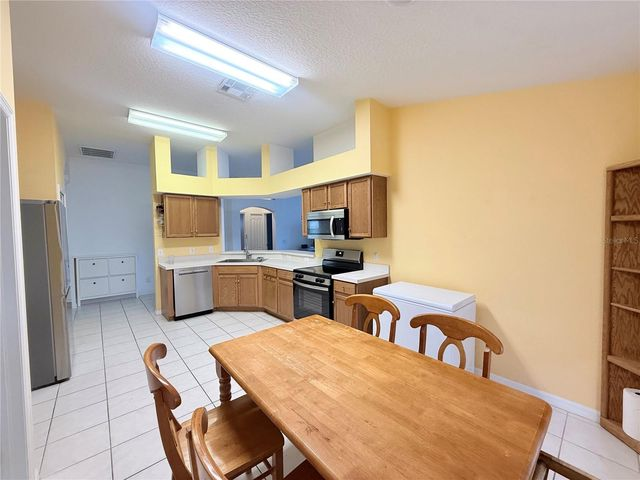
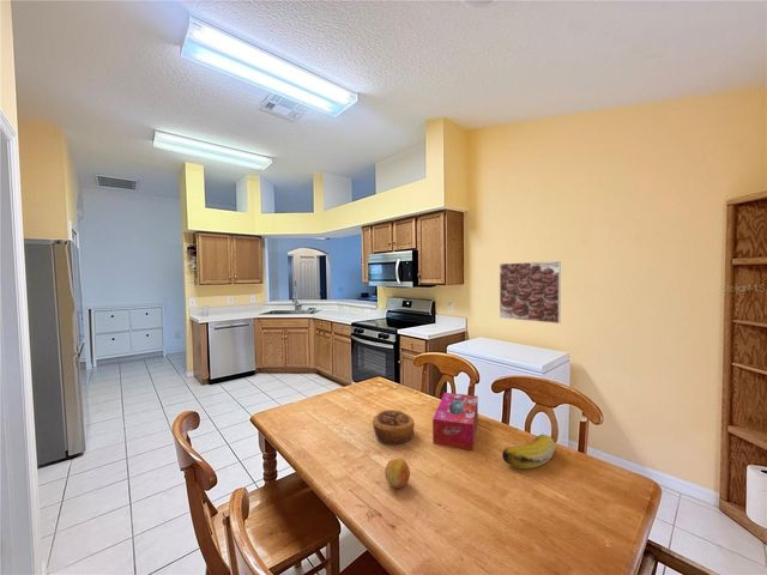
+ fruit (397, 472)
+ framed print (527, 291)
+ banana (526, 446)
+ tissue box (457, 417)
+ pastry (393, 425)
